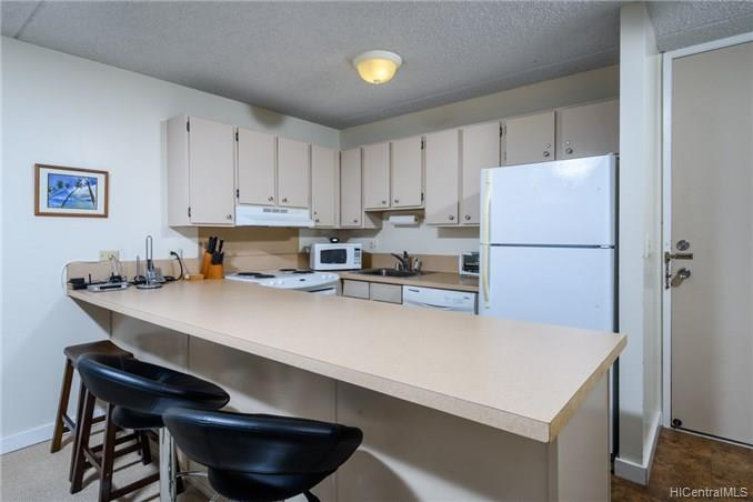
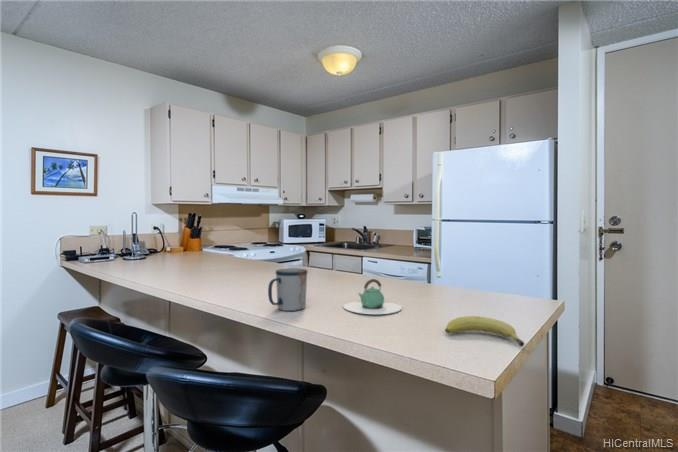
+ fruit (484, 328)
+ teapot (372, 293)
+ mug (288, 289)
